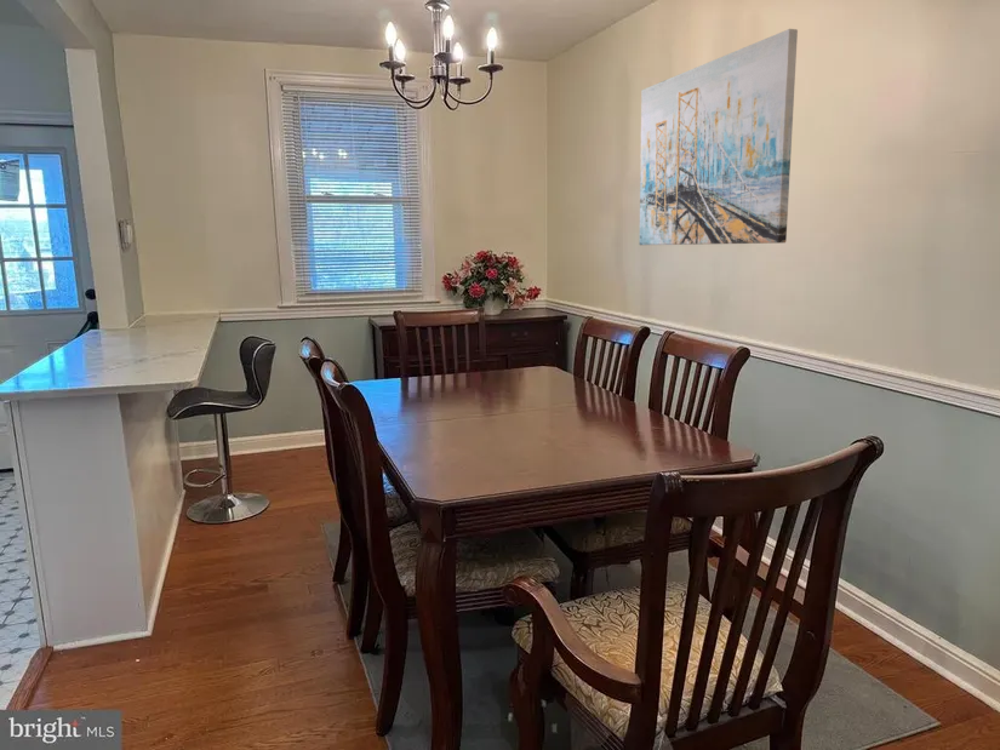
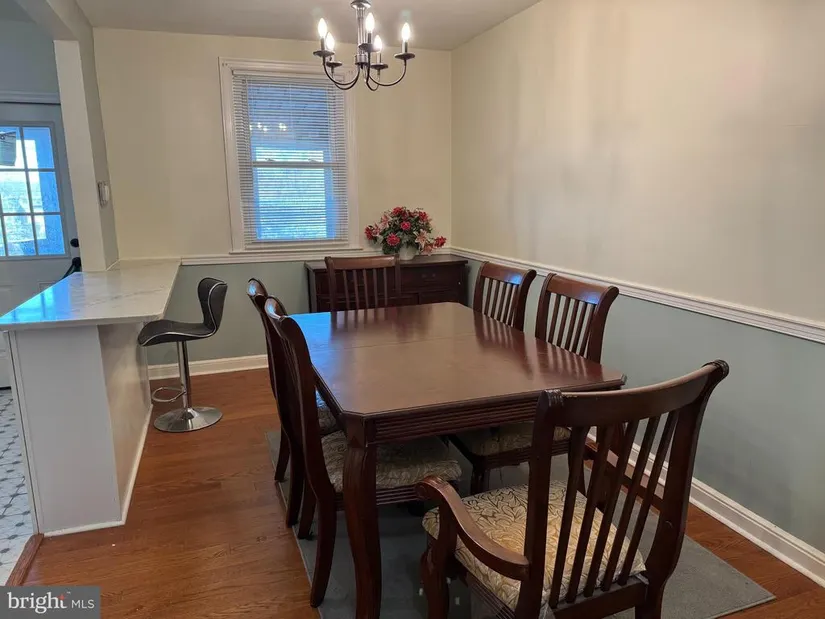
- wall art (704, 156)
